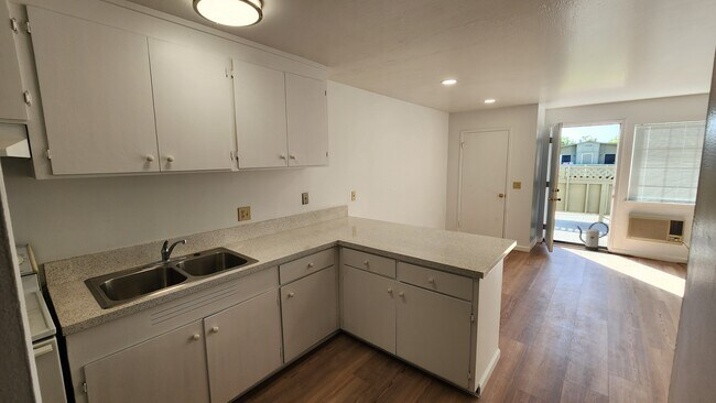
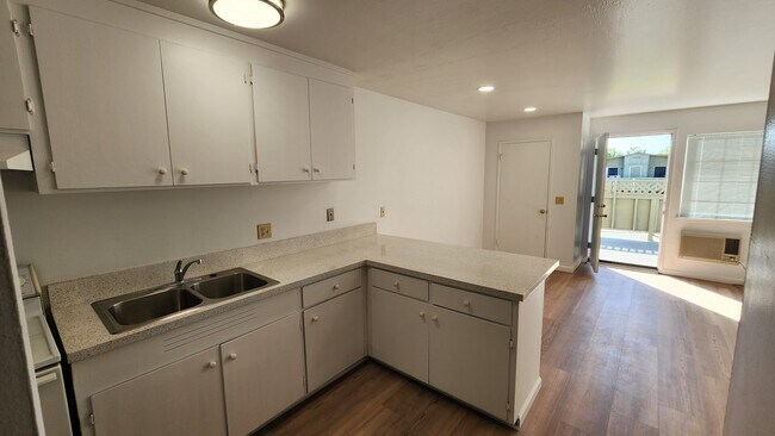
- watering can (592, 235)
